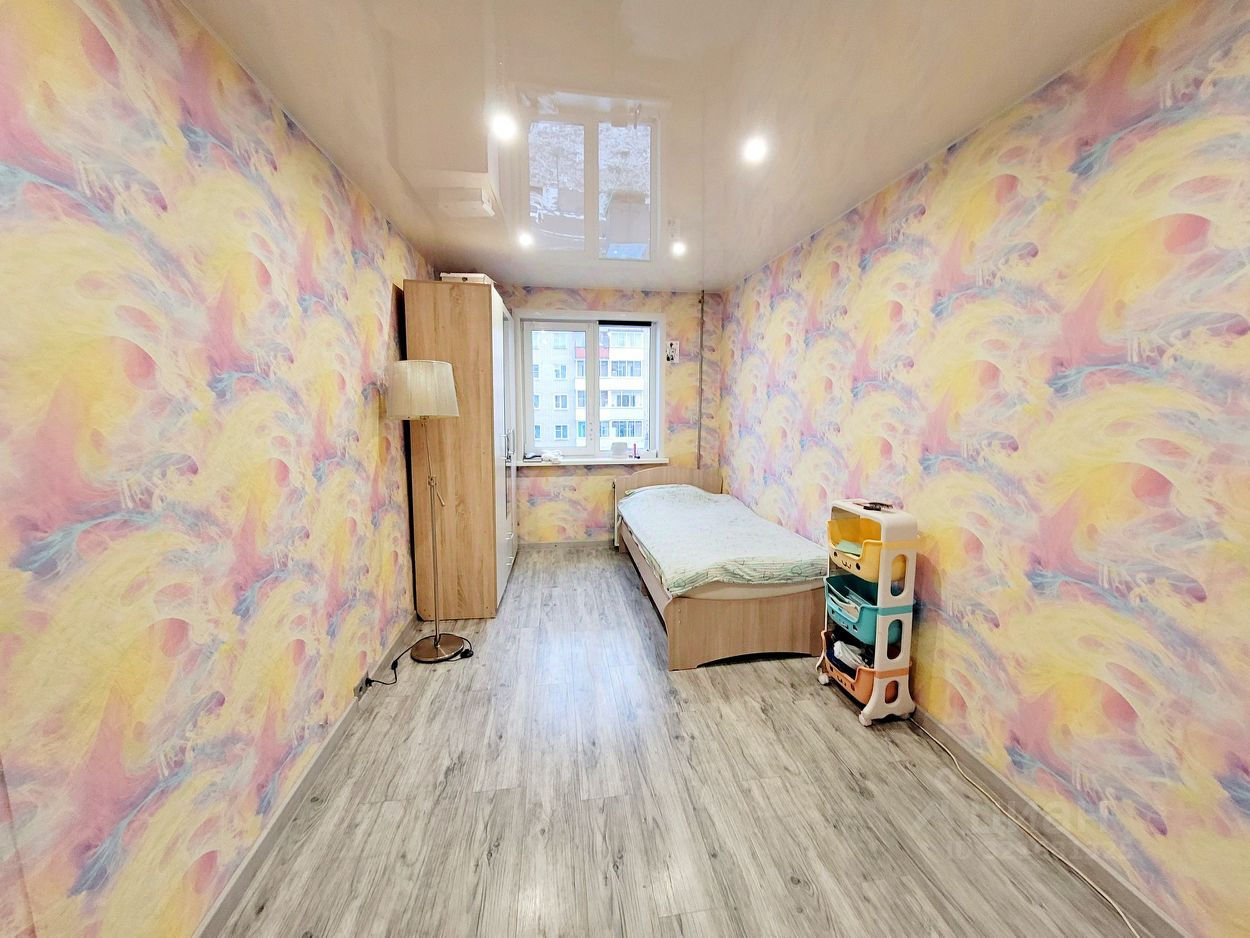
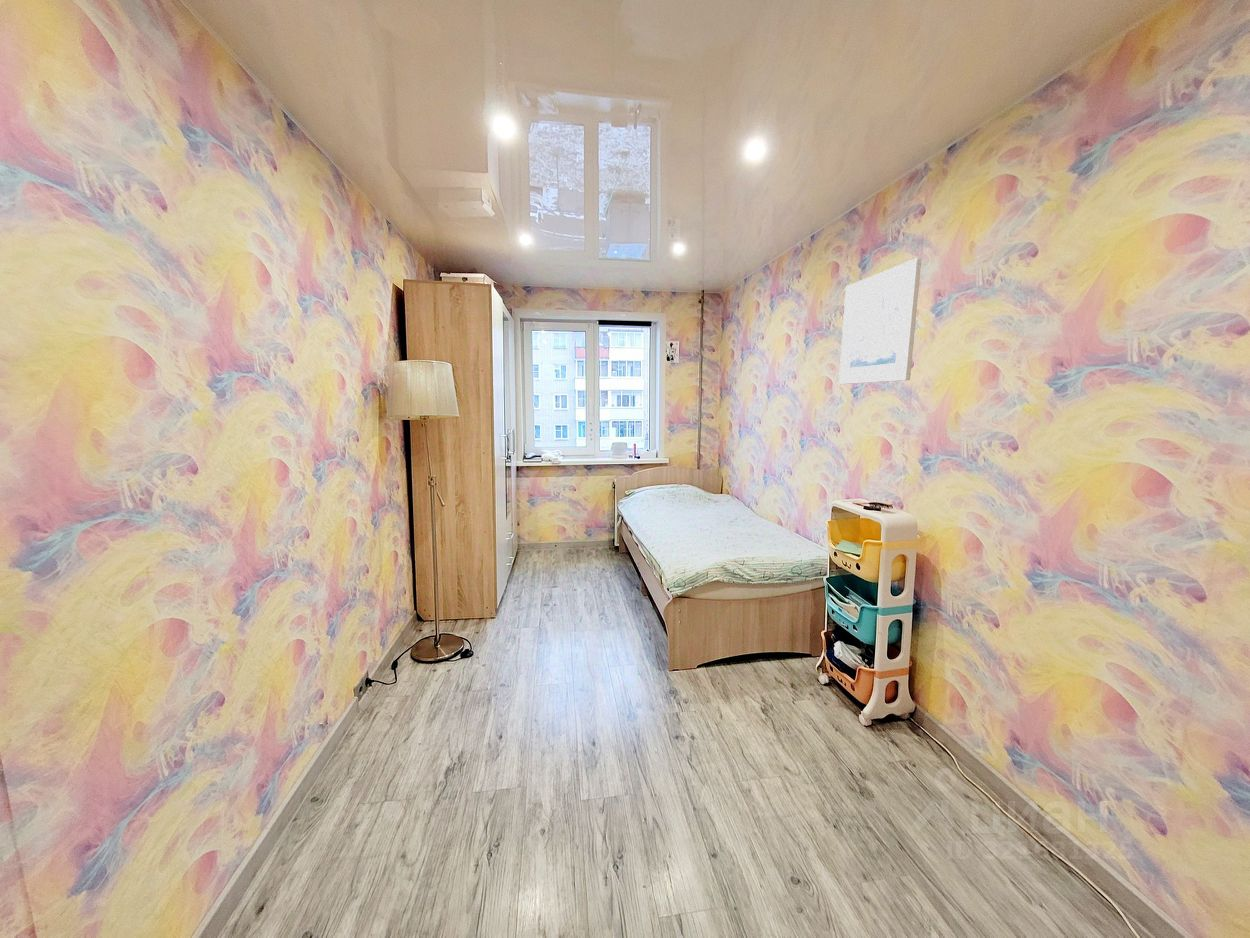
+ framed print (874, 328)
